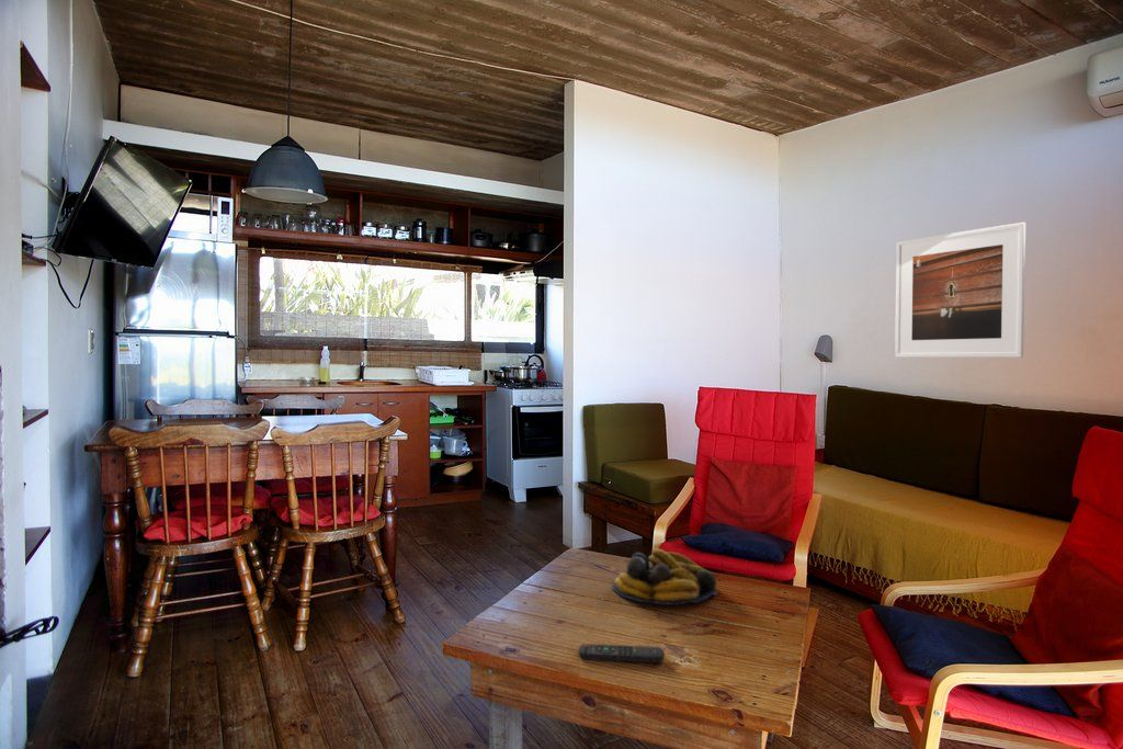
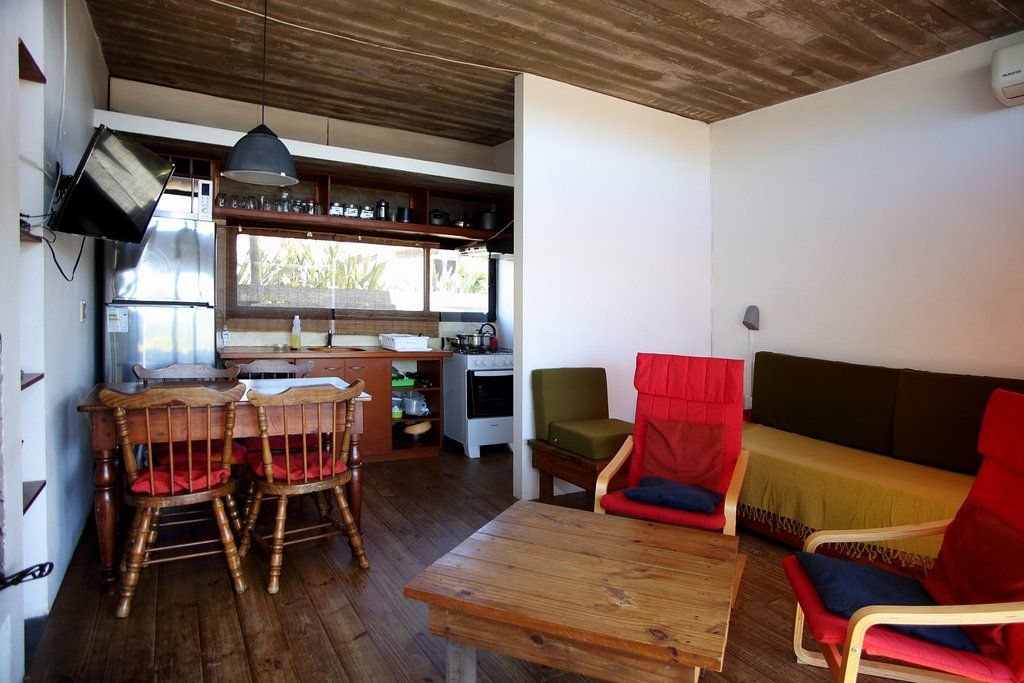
- fruit bowl (662, 570)
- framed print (955, 295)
- remote control (621, 652)
